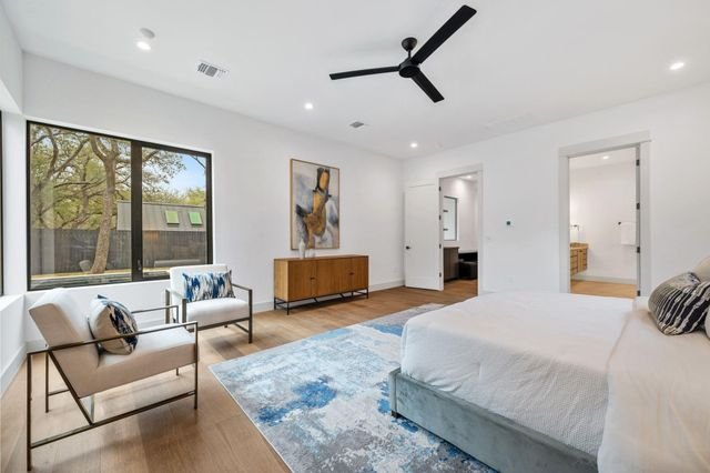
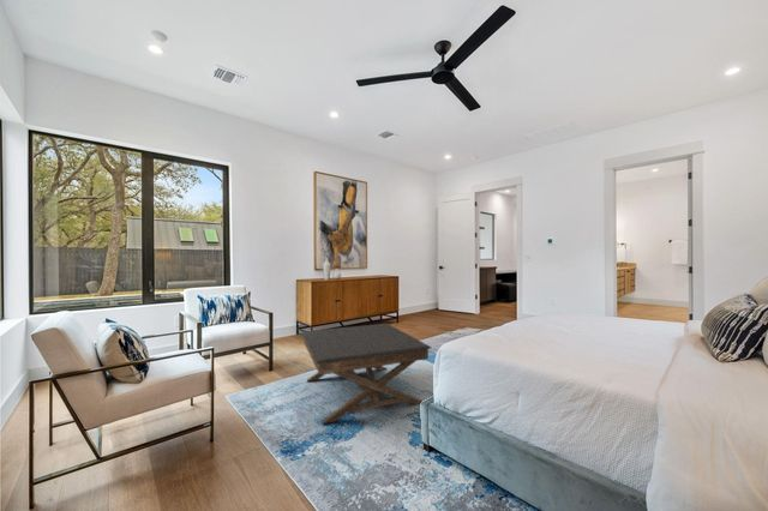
+ coffee table (360, 363)
